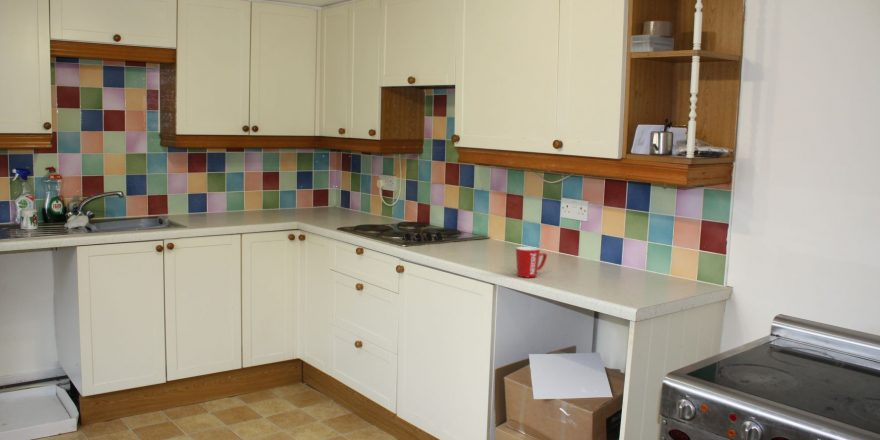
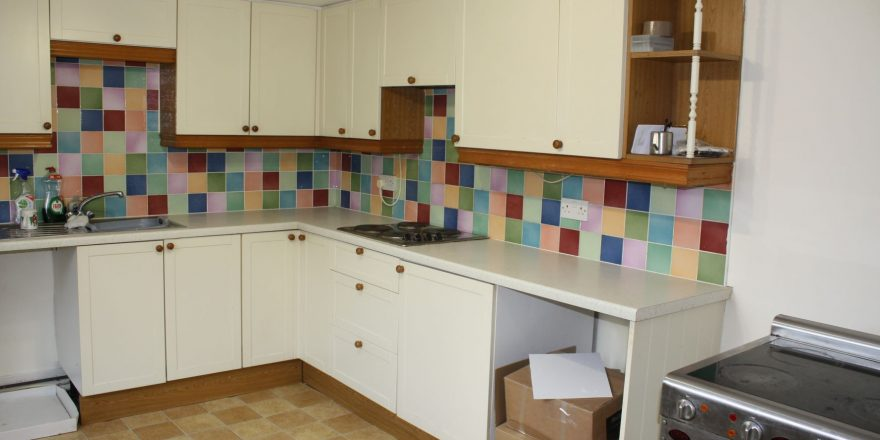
- mug (532, 261)
